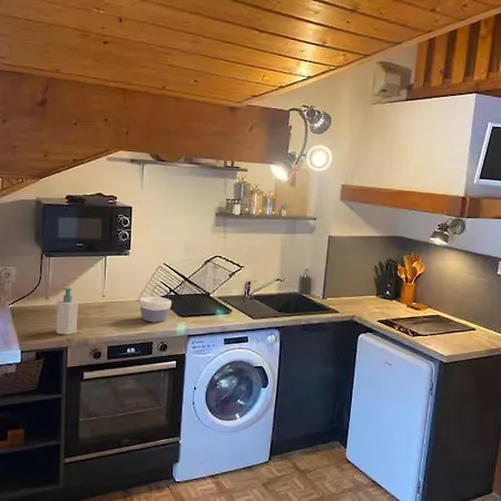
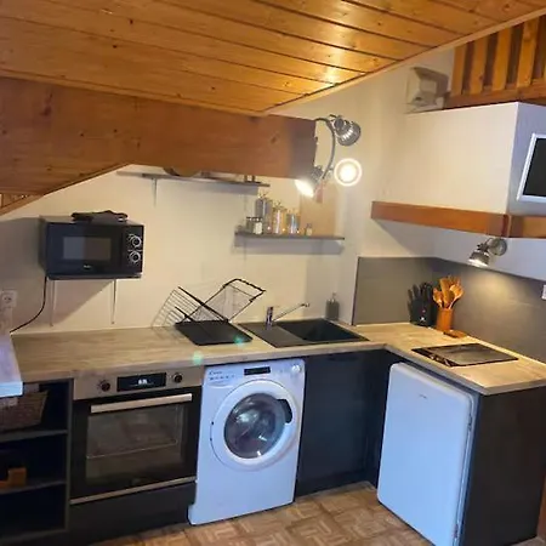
- bowl (155, 310)
- soap bottle (67, 310)
